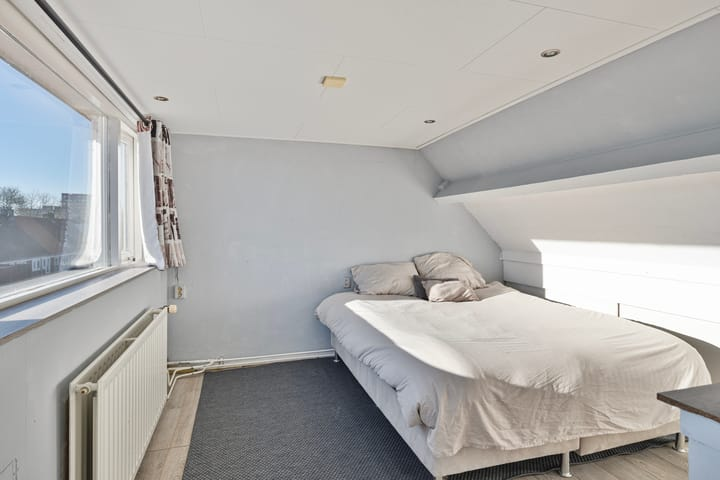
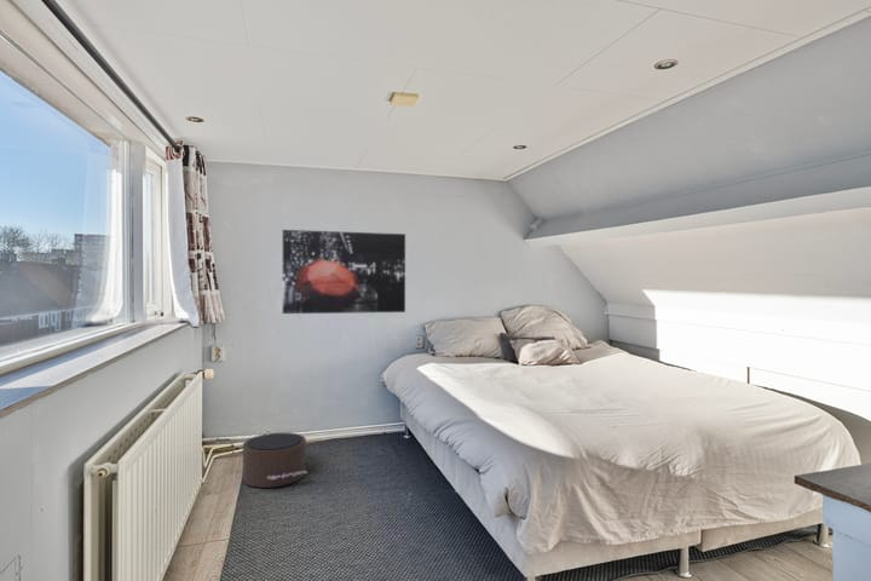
+ wall art (345, 272)
+ pouf (279, 456)
